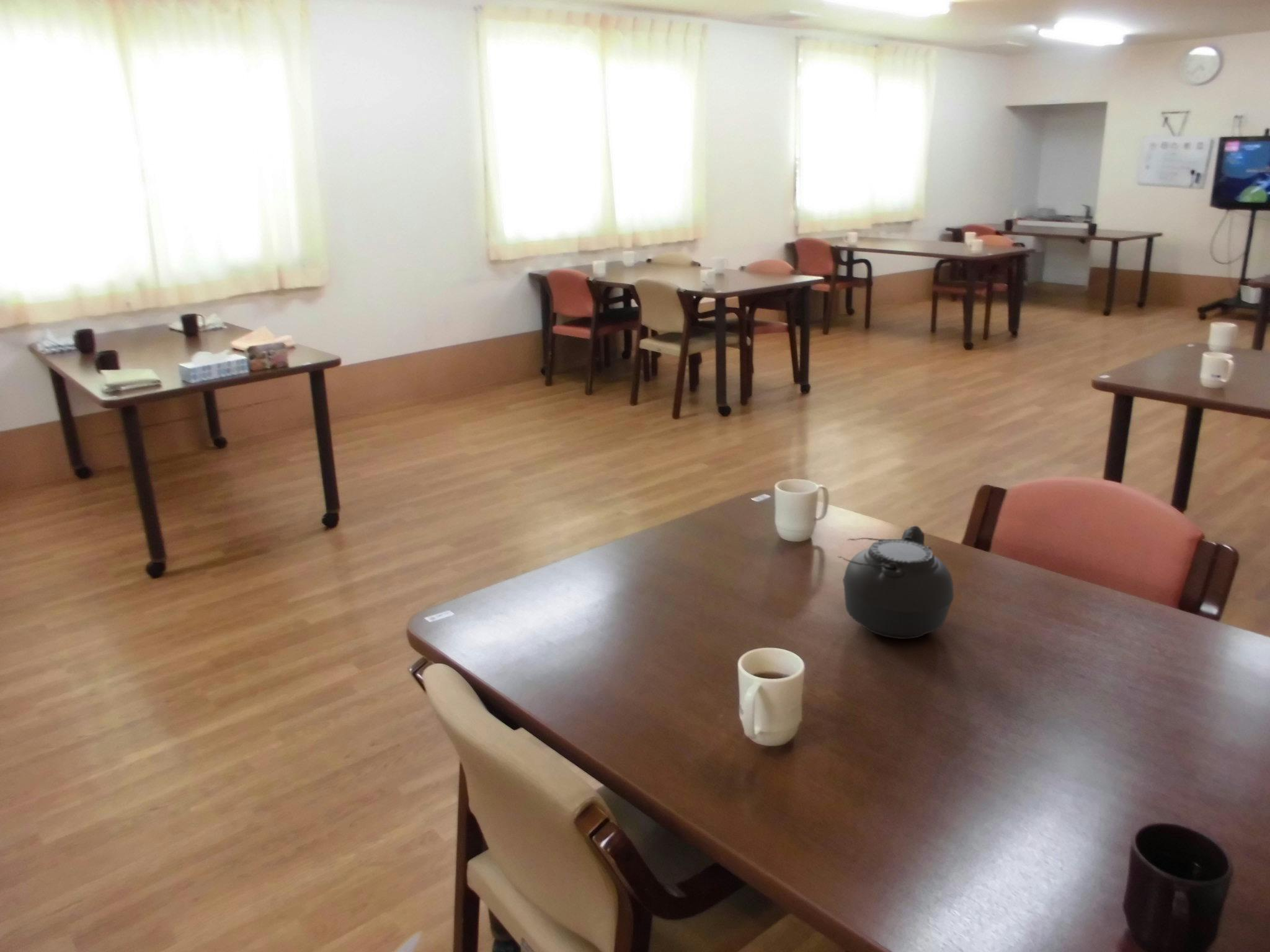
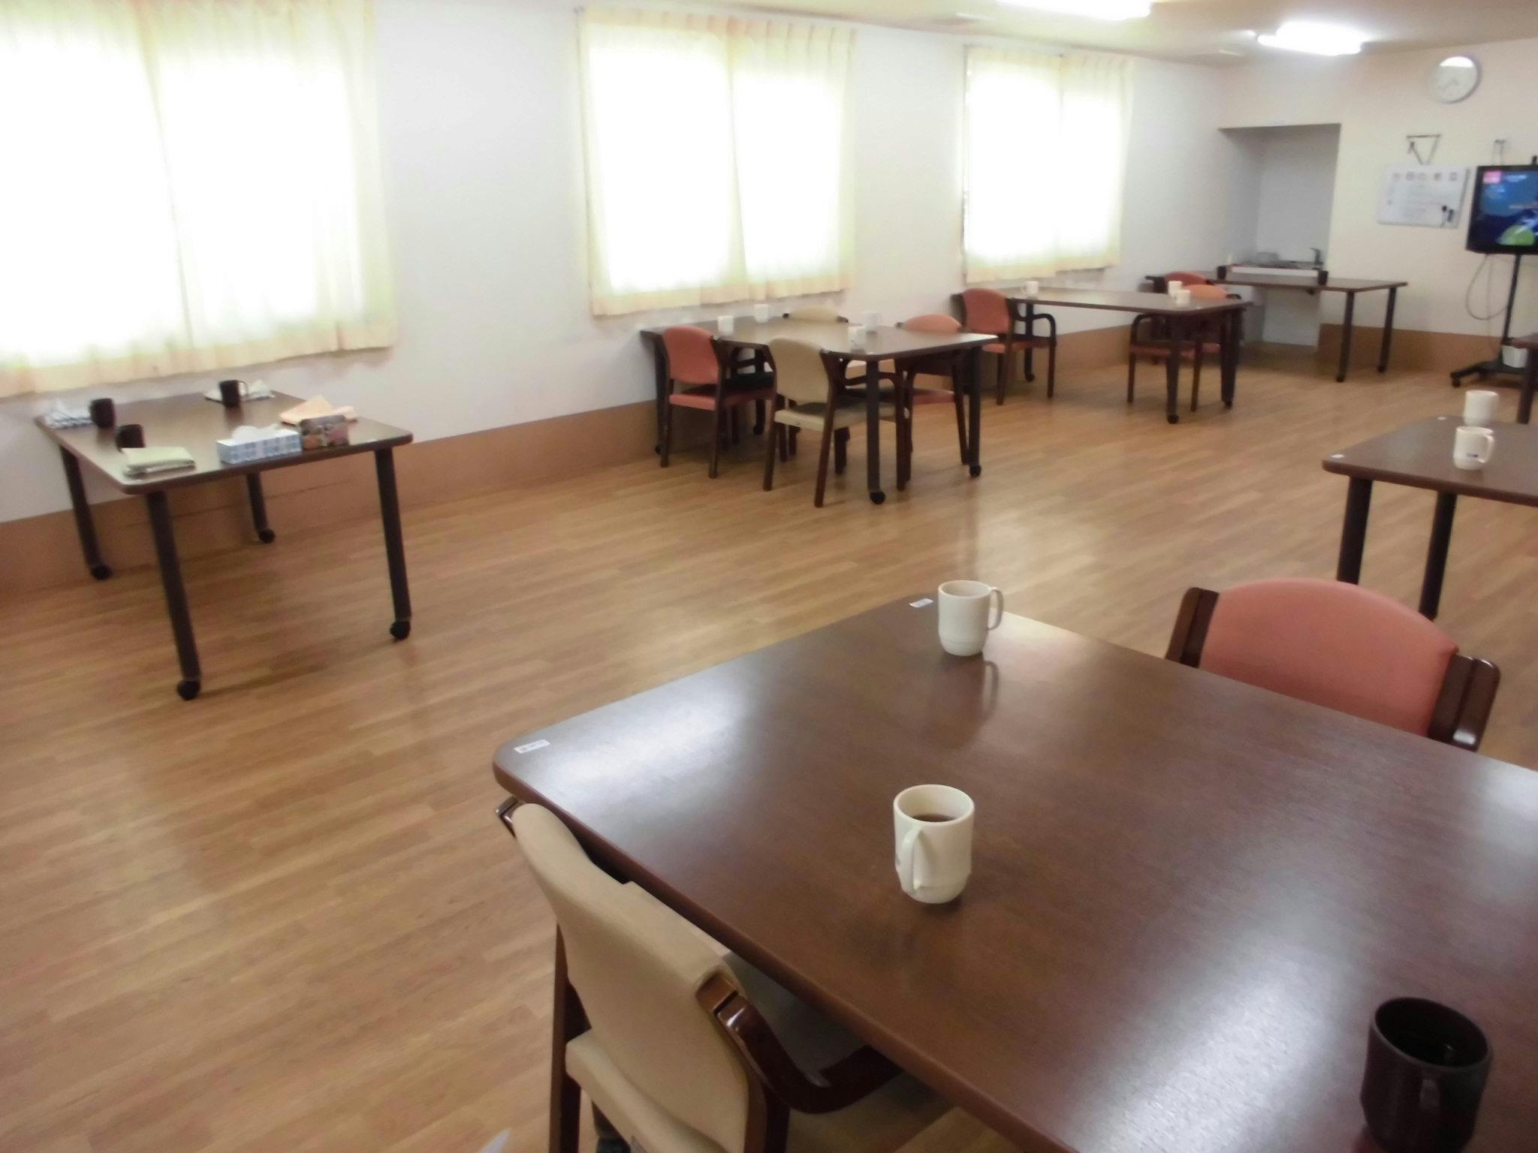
- teapot (900, 582)
